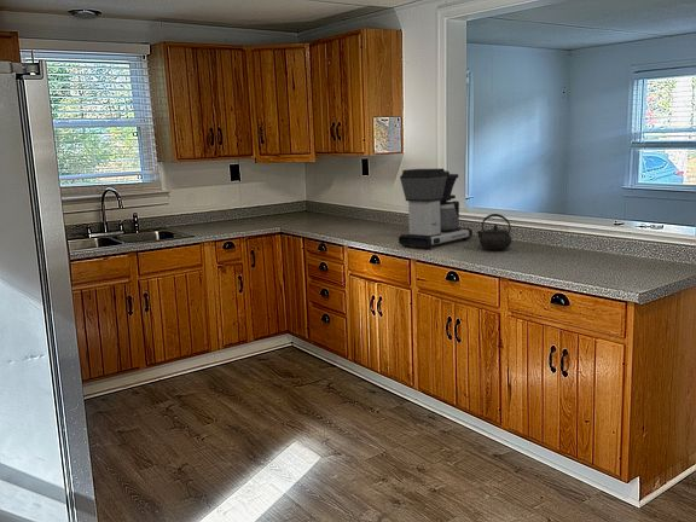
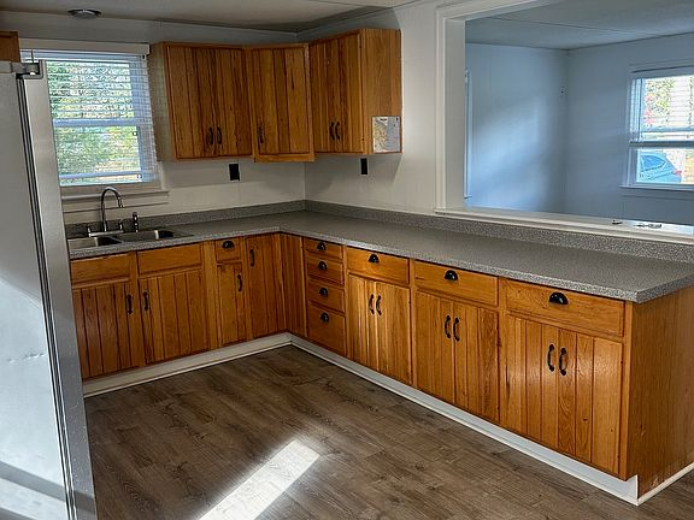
- kettle (493, 231)
- coffee maker (435, 205)
